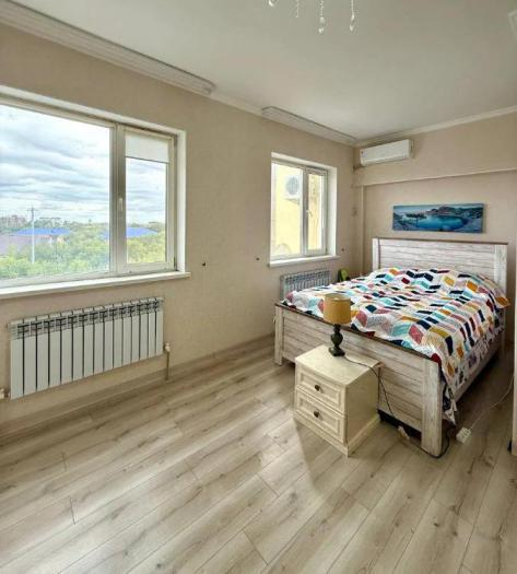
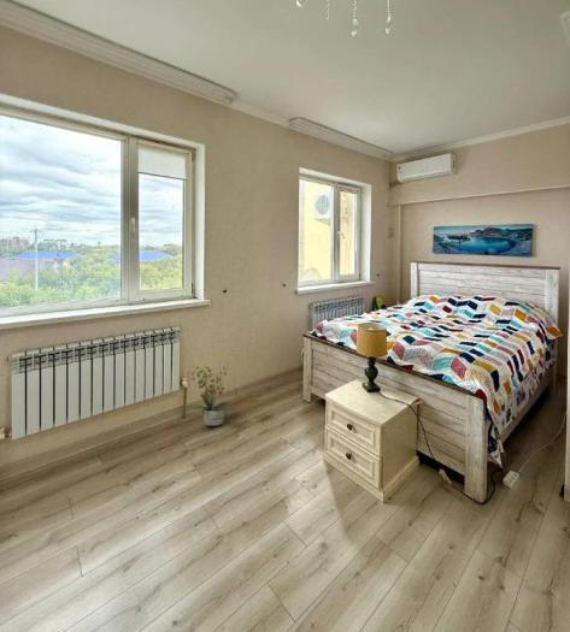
+ potted plant (210, 395)
